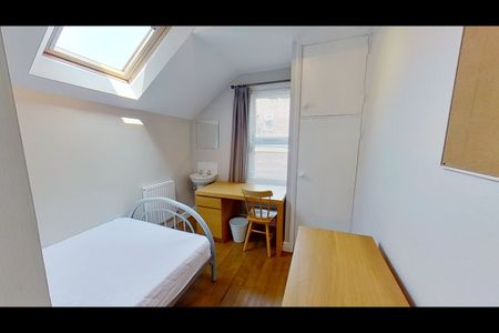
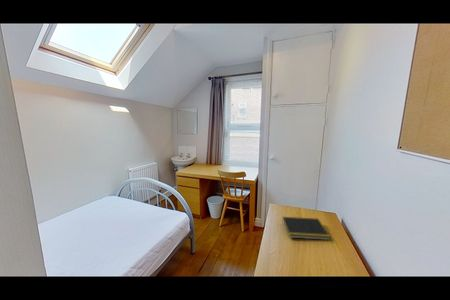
+ notepad (304, 227)
